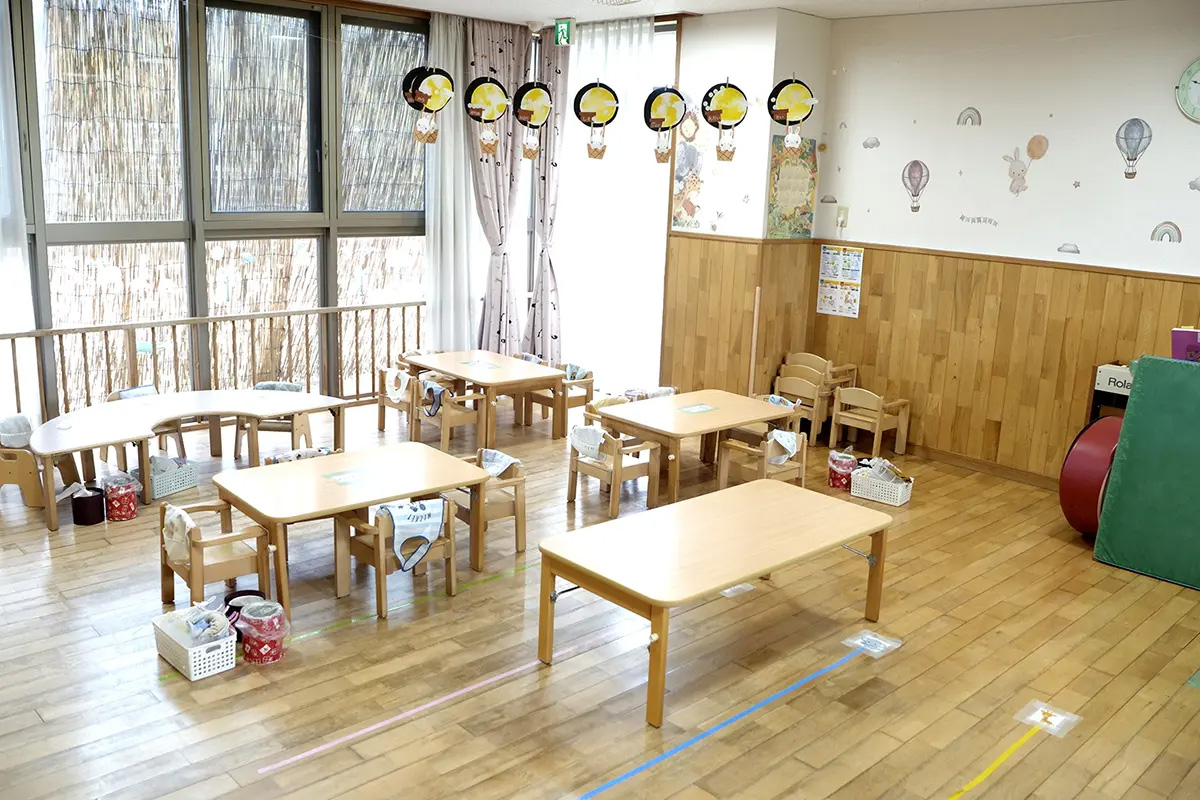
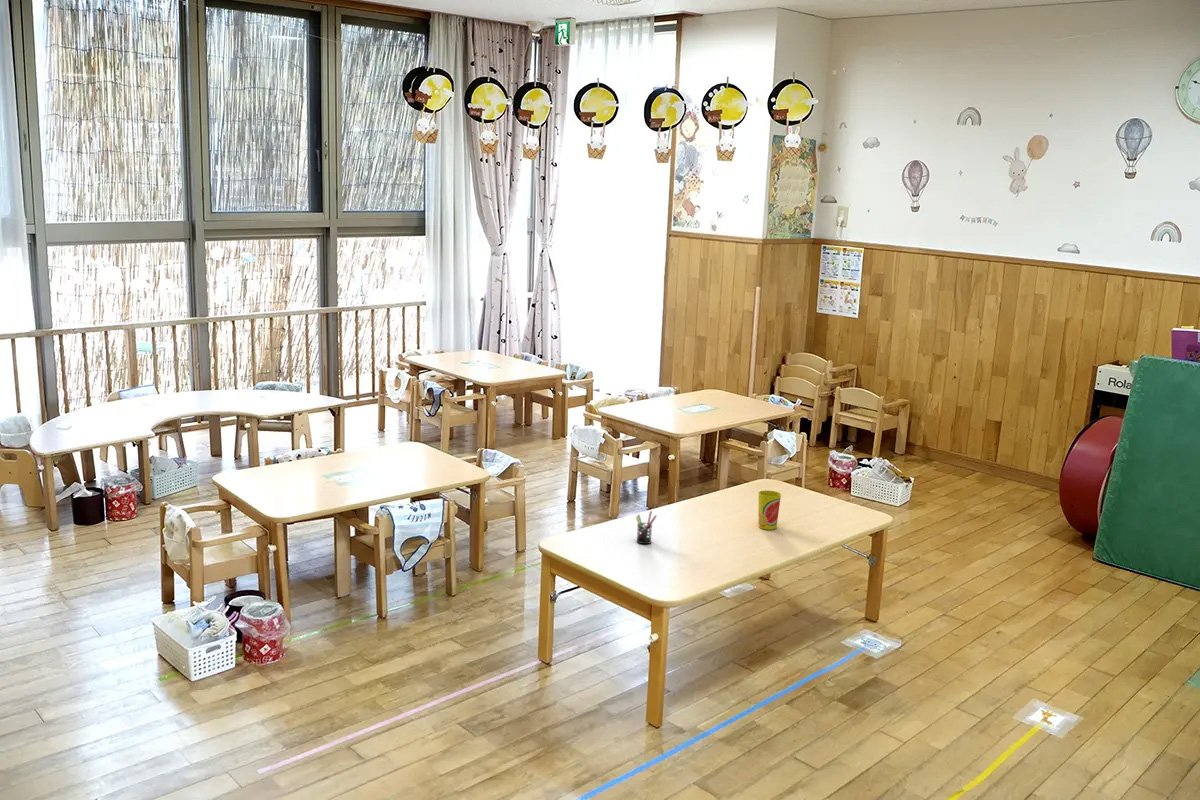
+ pen holder (644, 526)
+ cup (768, 510)
